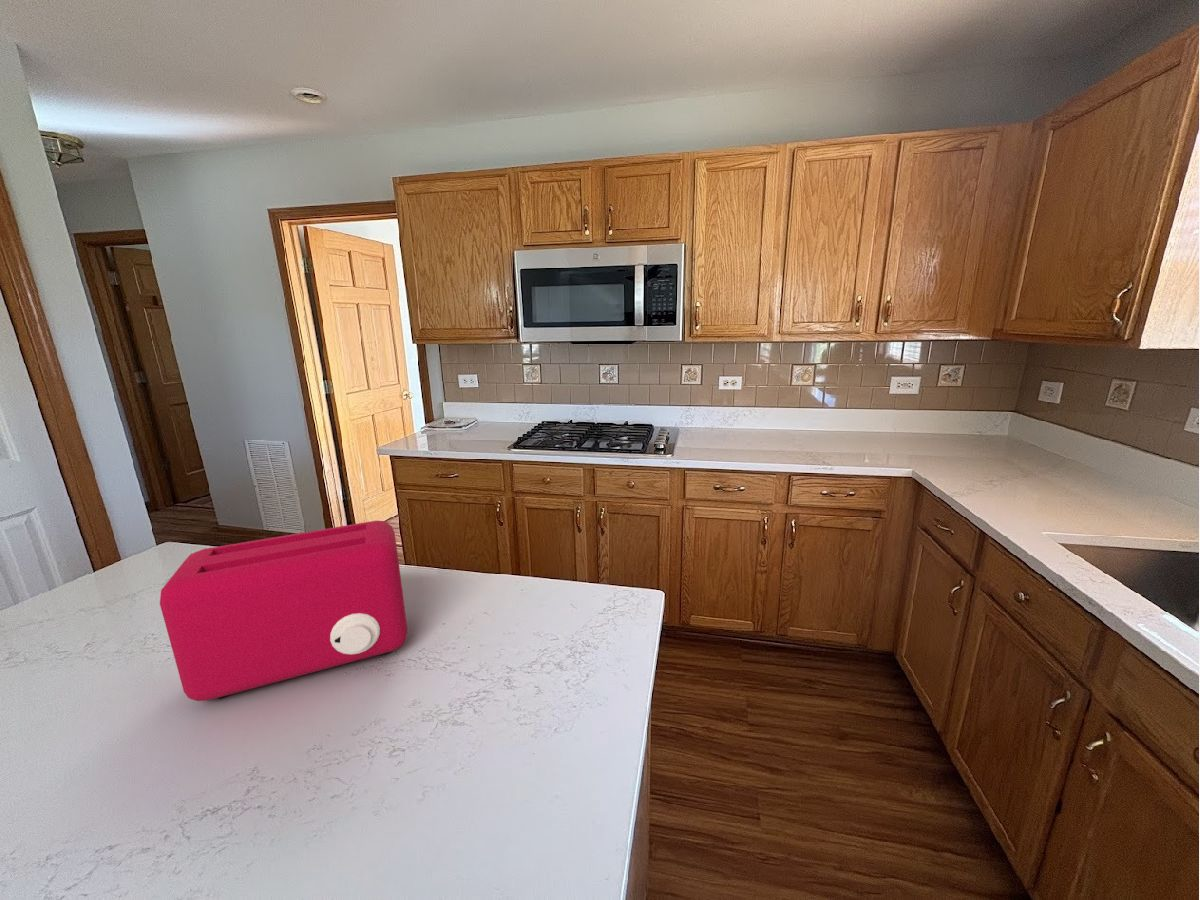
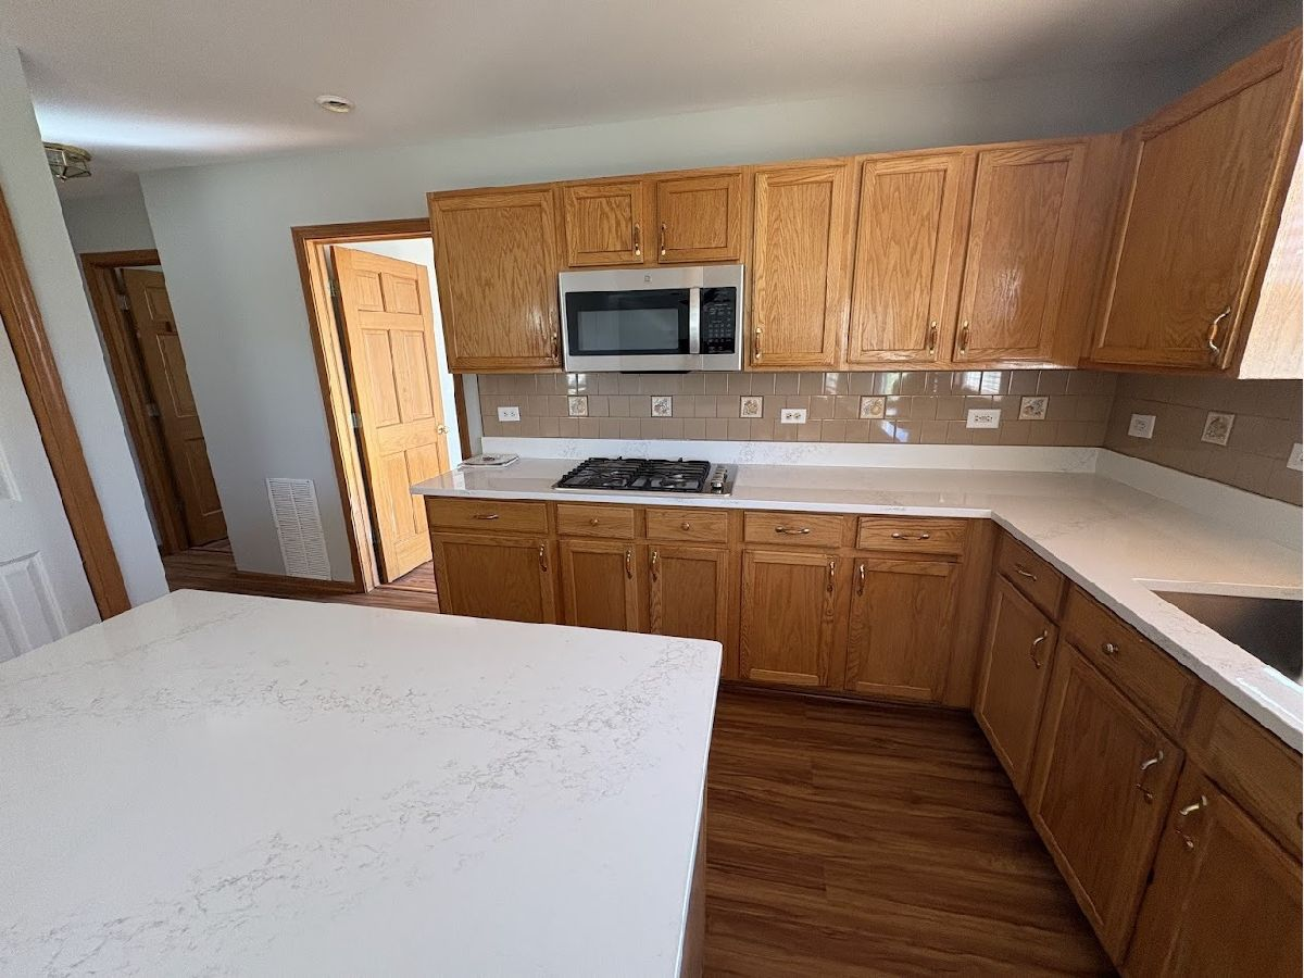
- toaster (300, 606)
